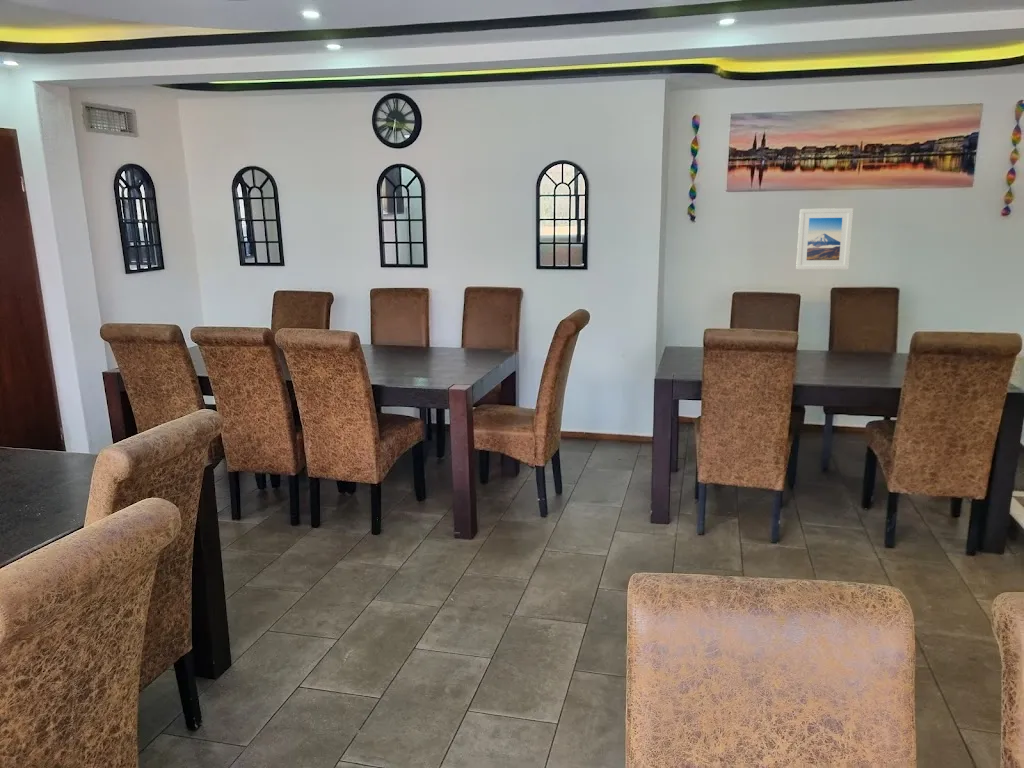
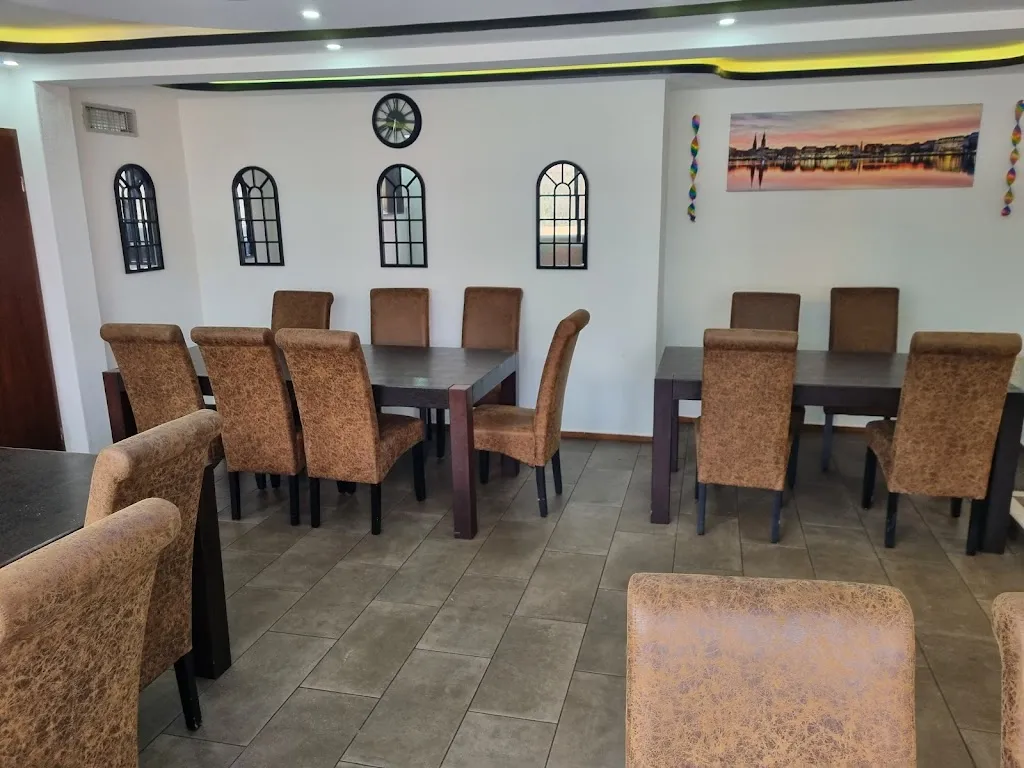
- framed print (824, 239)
